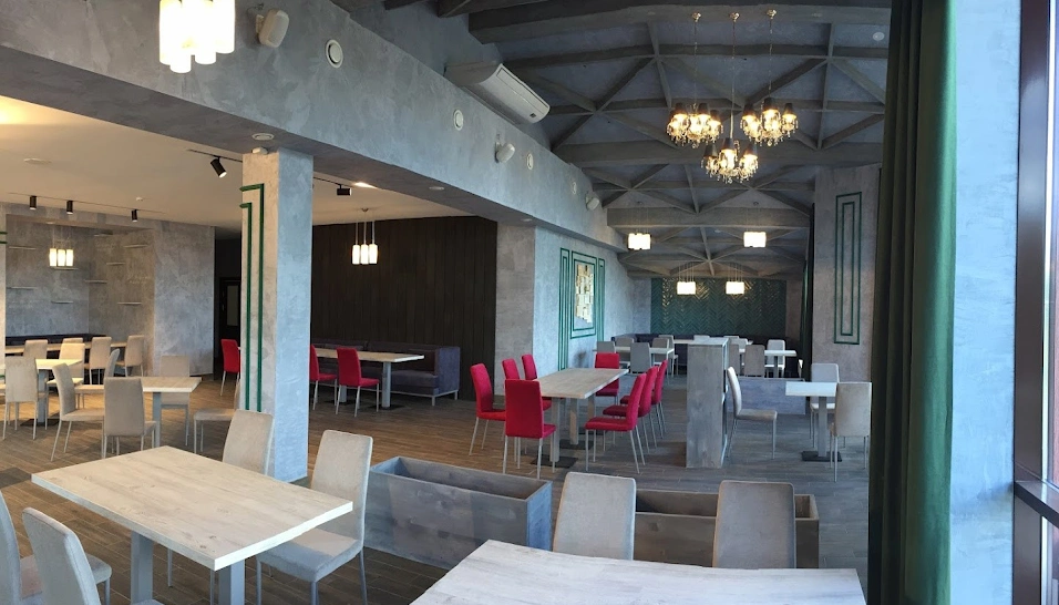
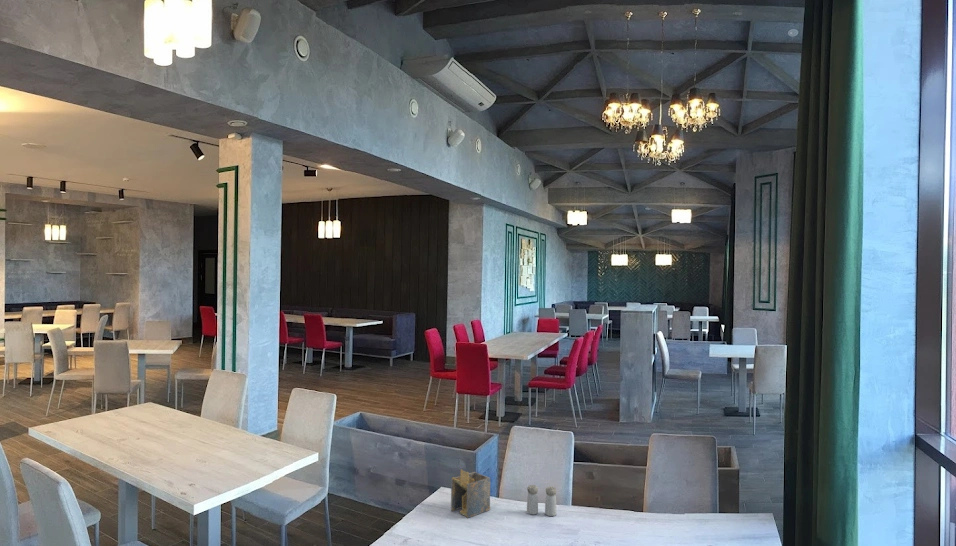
+ salt and pepper shaker (545, 501)
+ napkin holder (470, 488)
